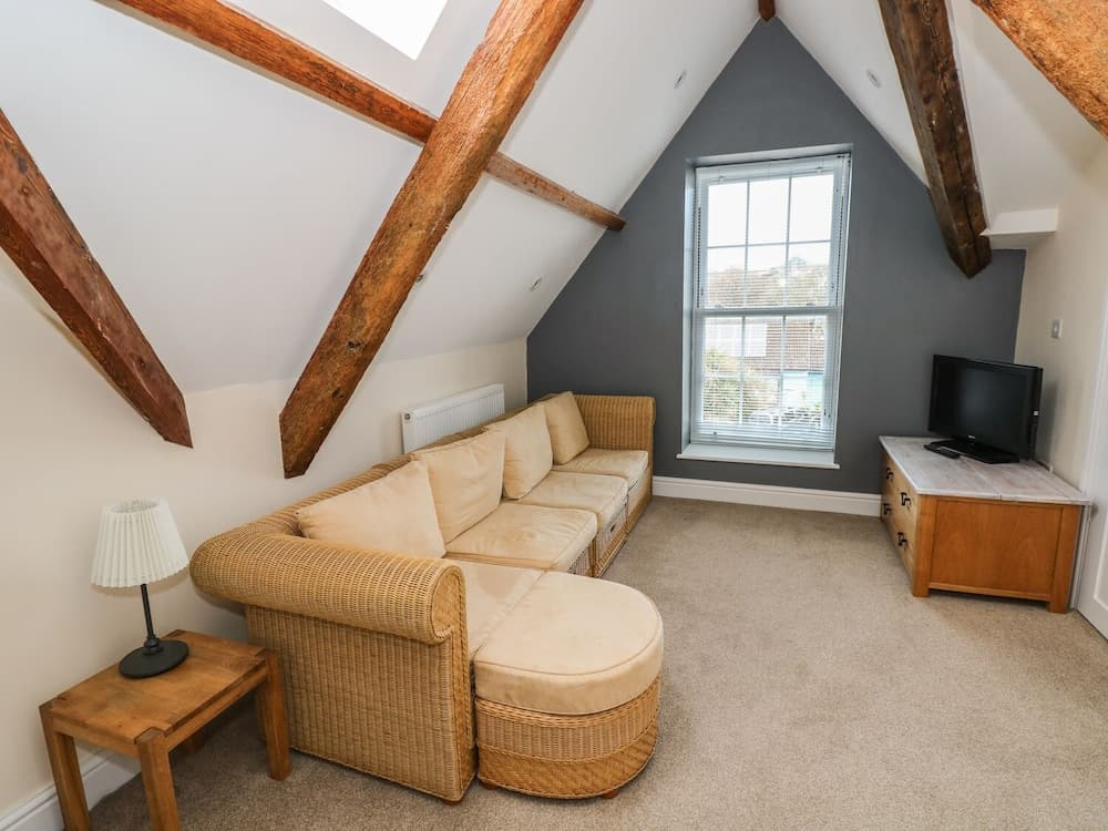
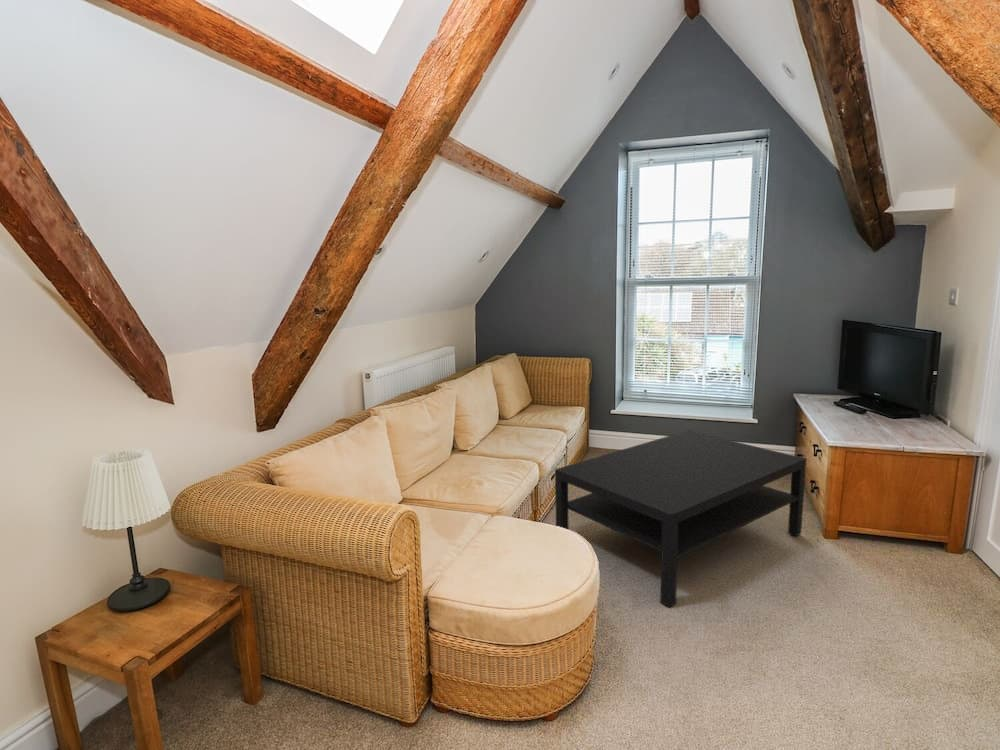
+ coffee table (680, 502)
